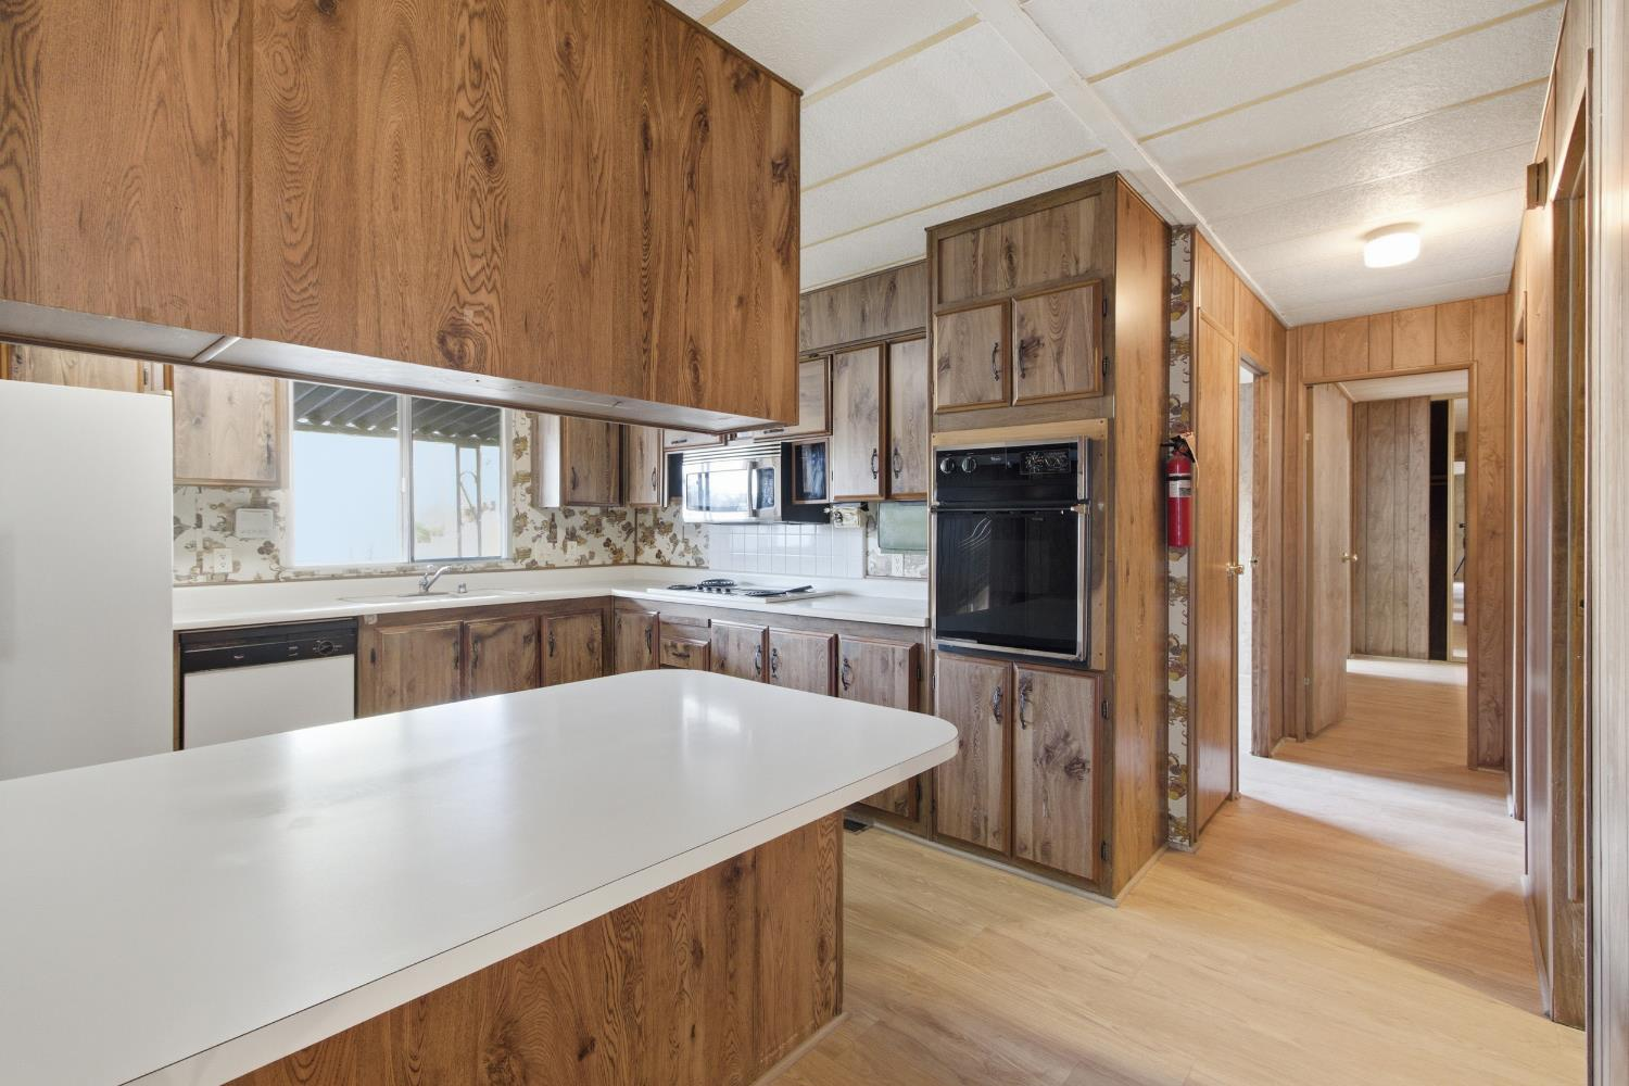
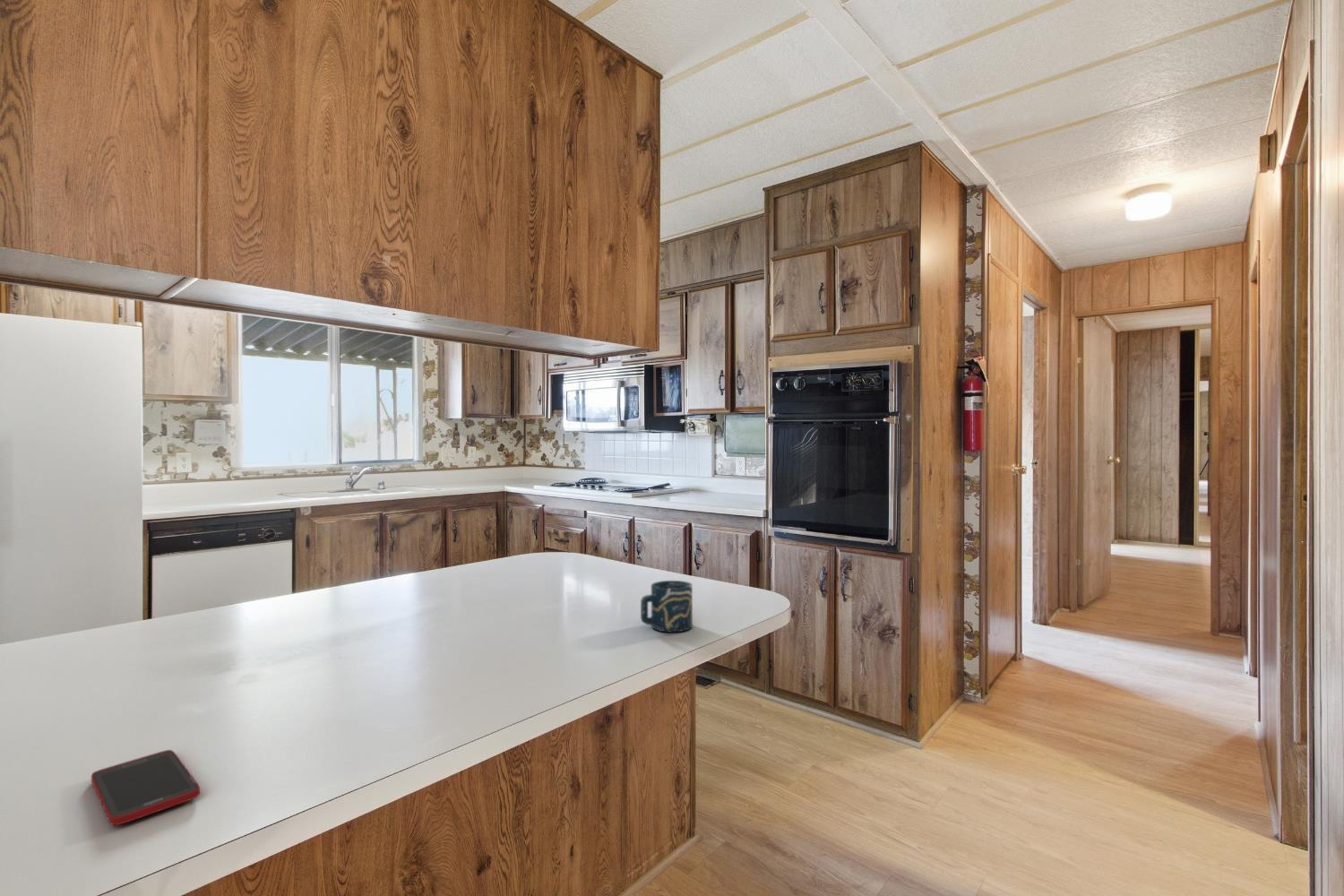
+ cup (666, 607)
+ cell phone (144, 784)
